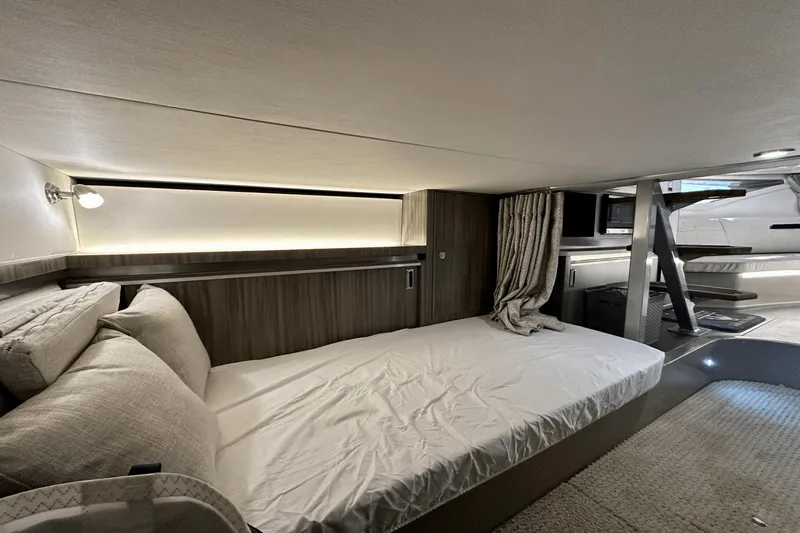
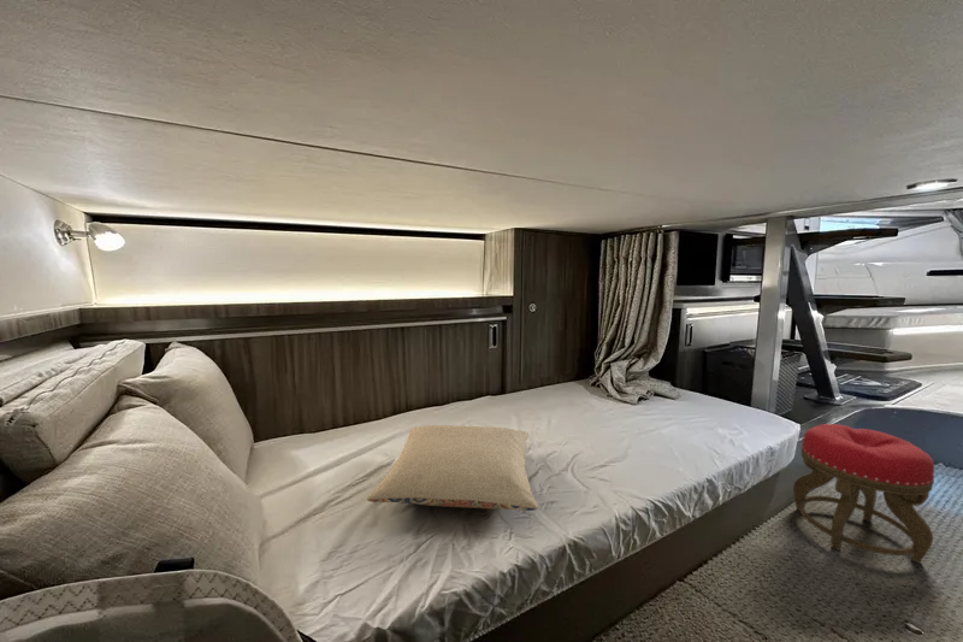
+ stool (858, 485)
+ pillow (461, 460)
